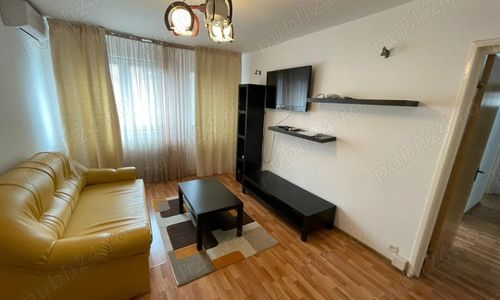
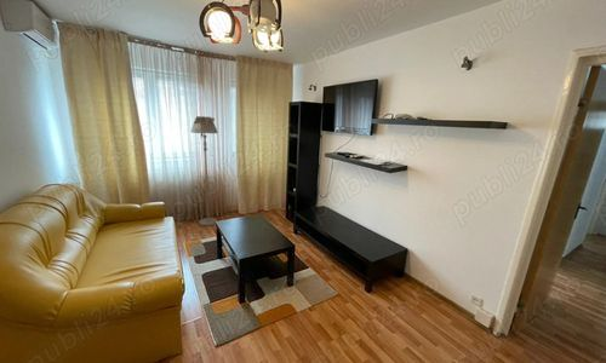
+ floor lamp (206, 172)
